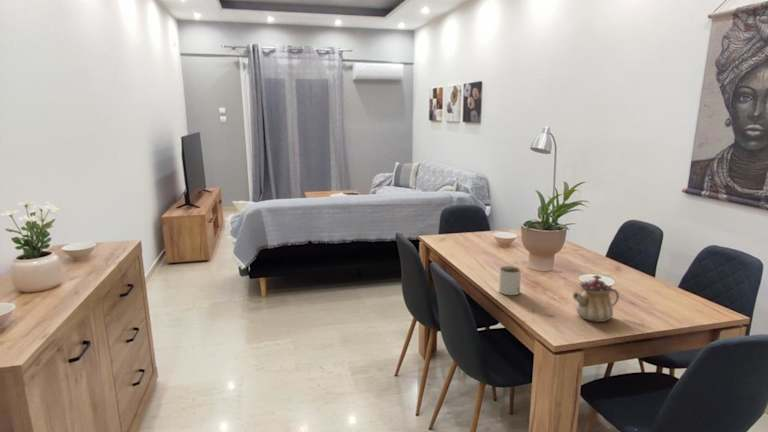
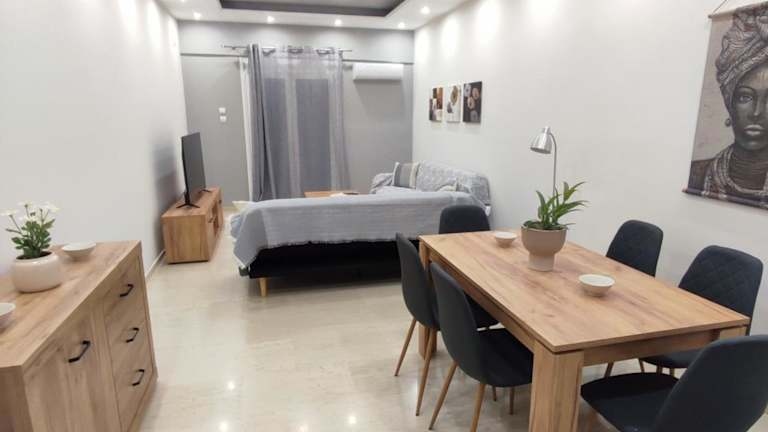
- mug (511, 279)
- teapot (597, 295)
